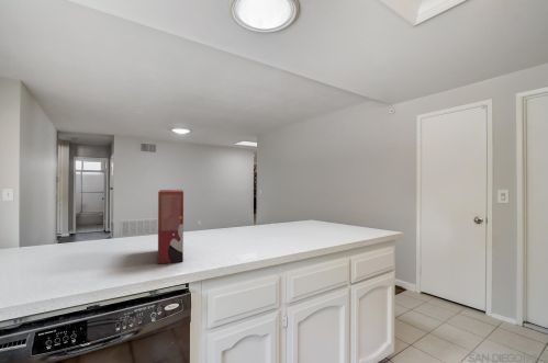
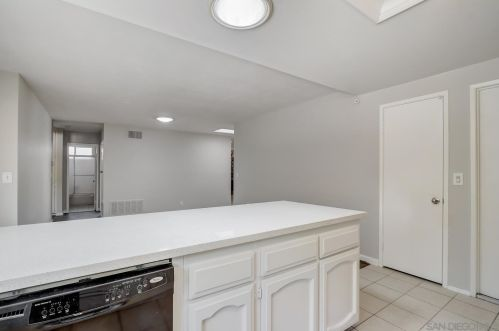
- cereal box (170, 223)
